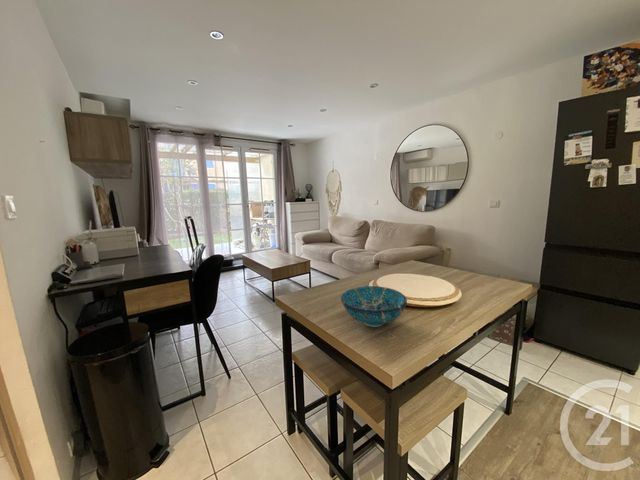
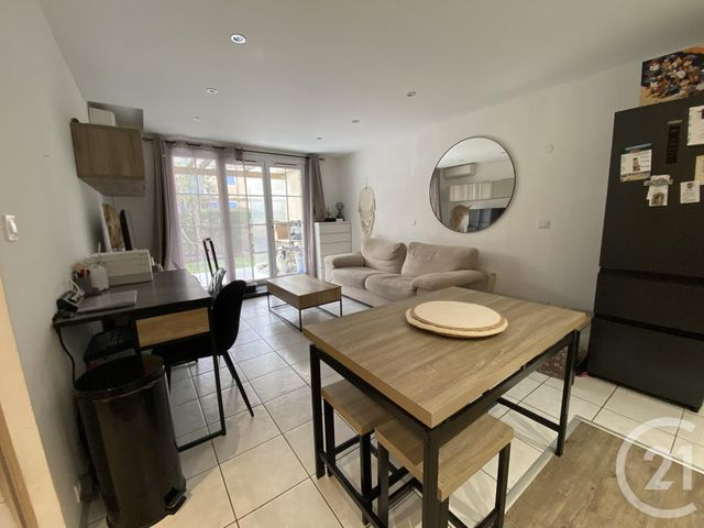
- decorative bowl (373, 309)
